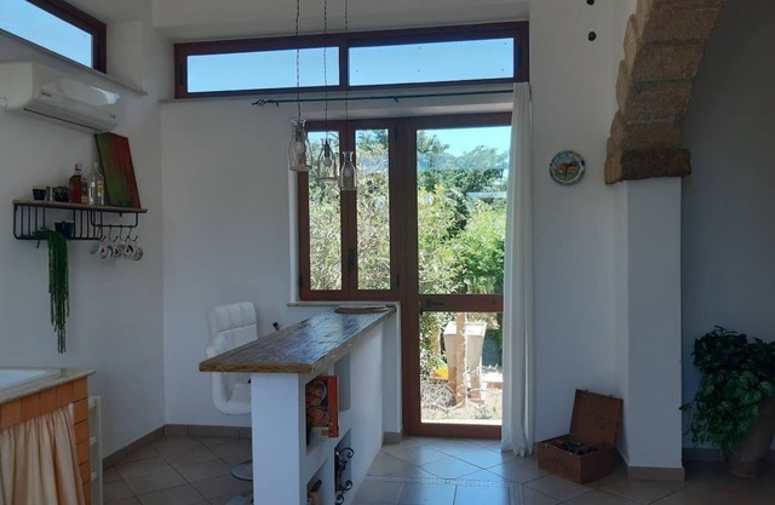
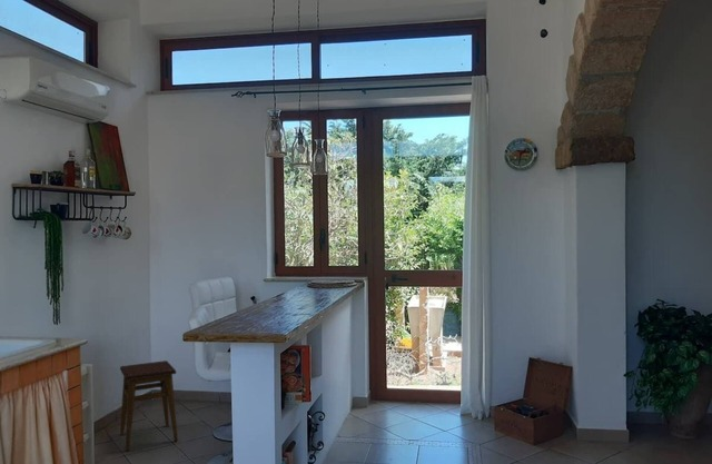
+ stool (148, 398)
